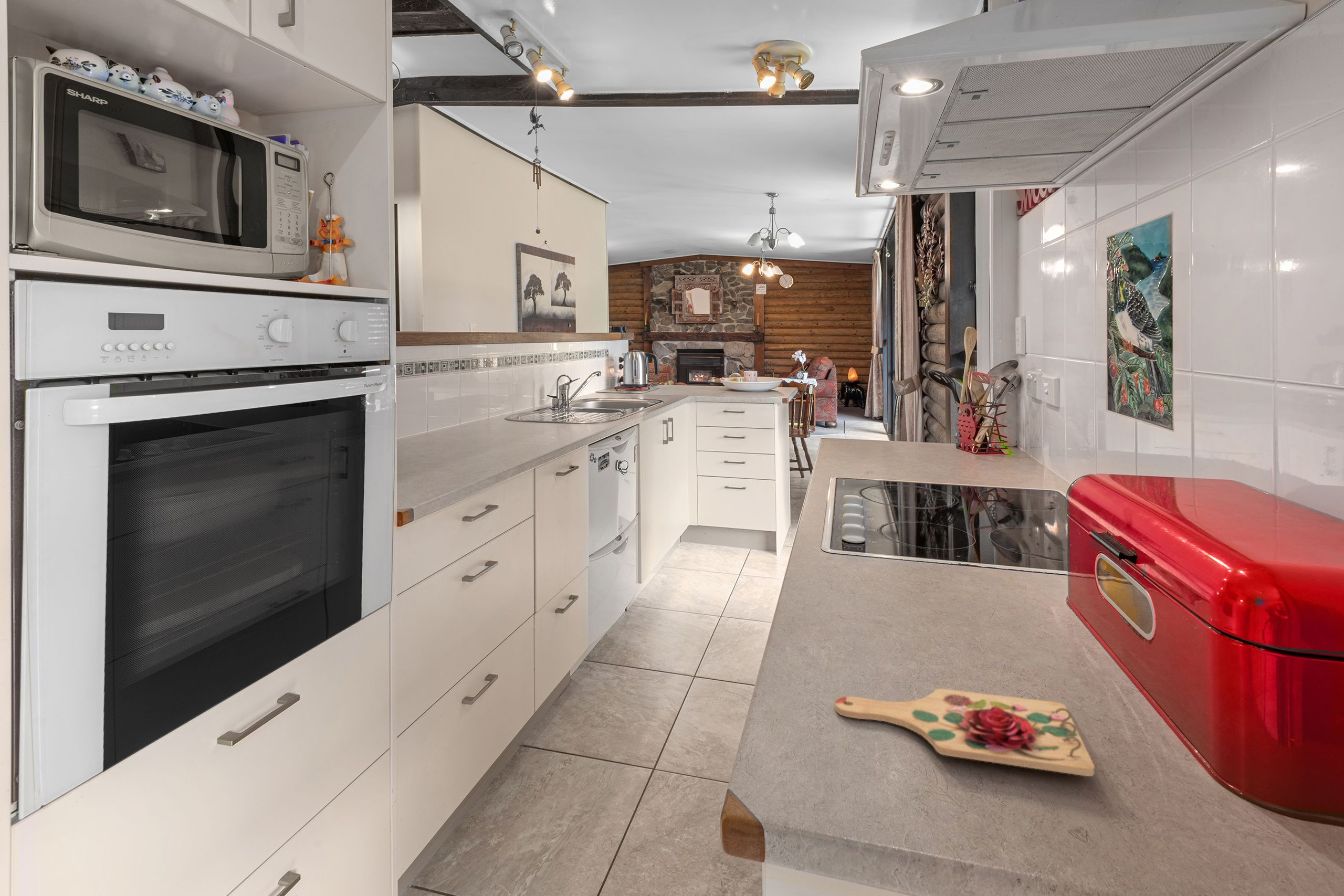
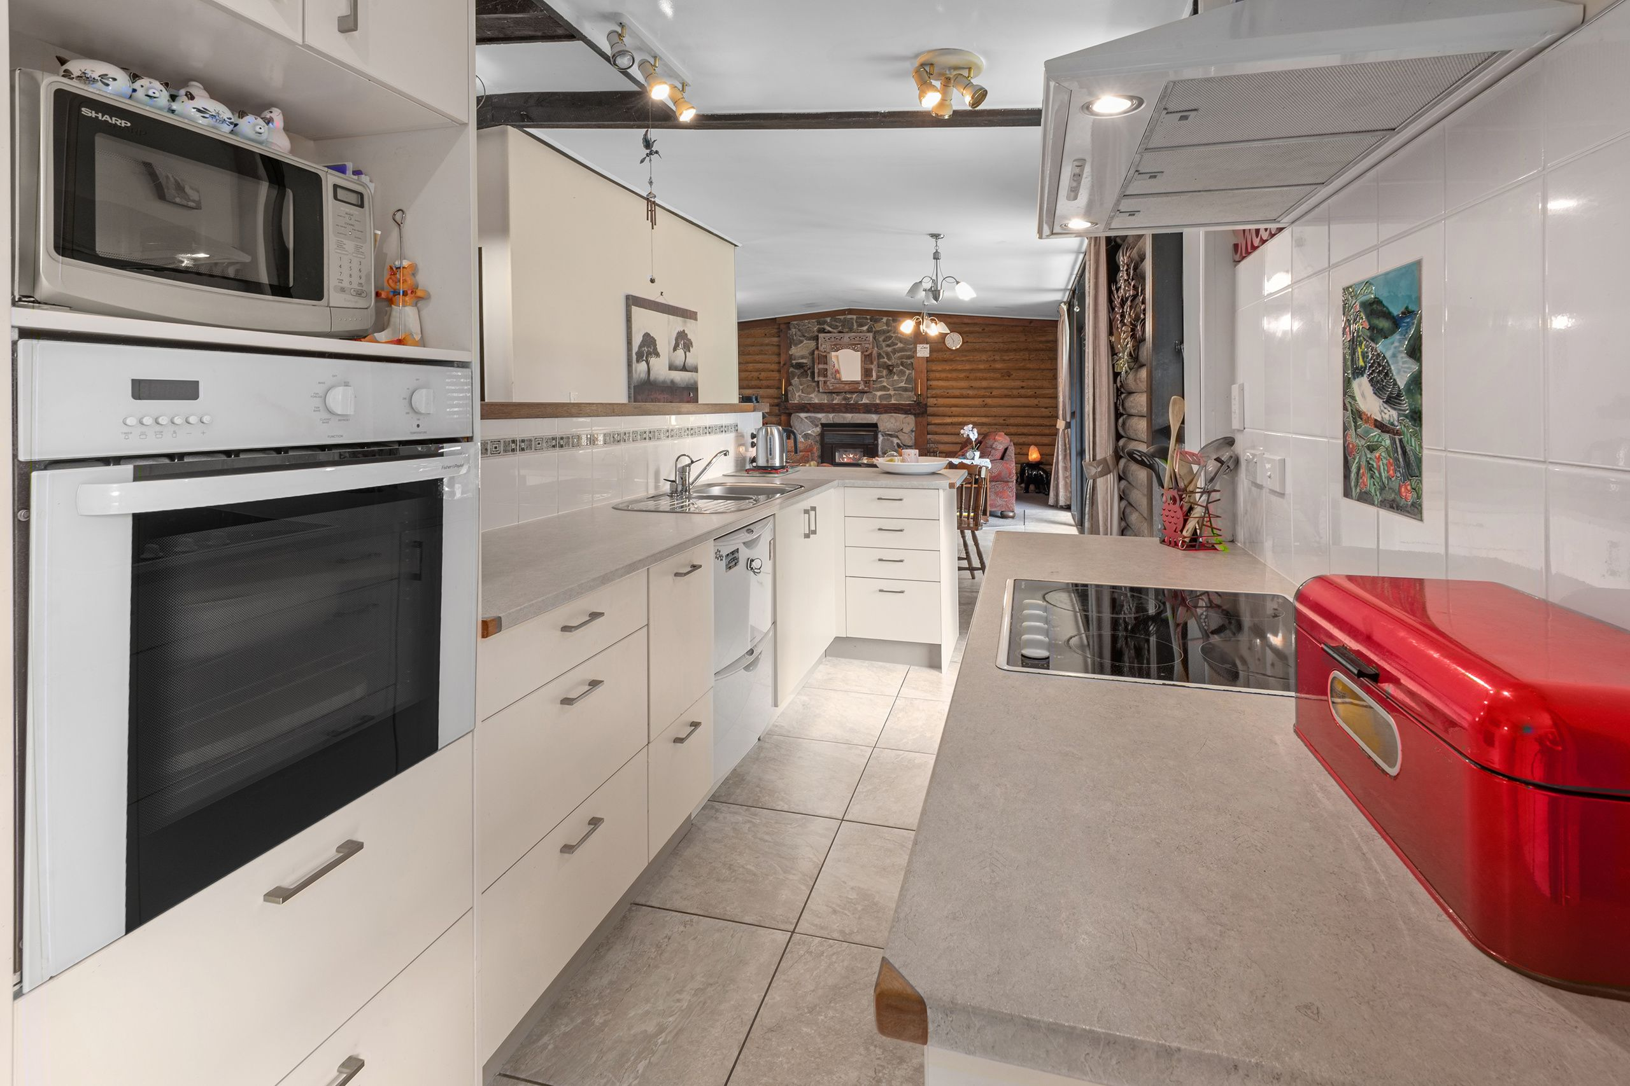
- cutting board (950, 710)
